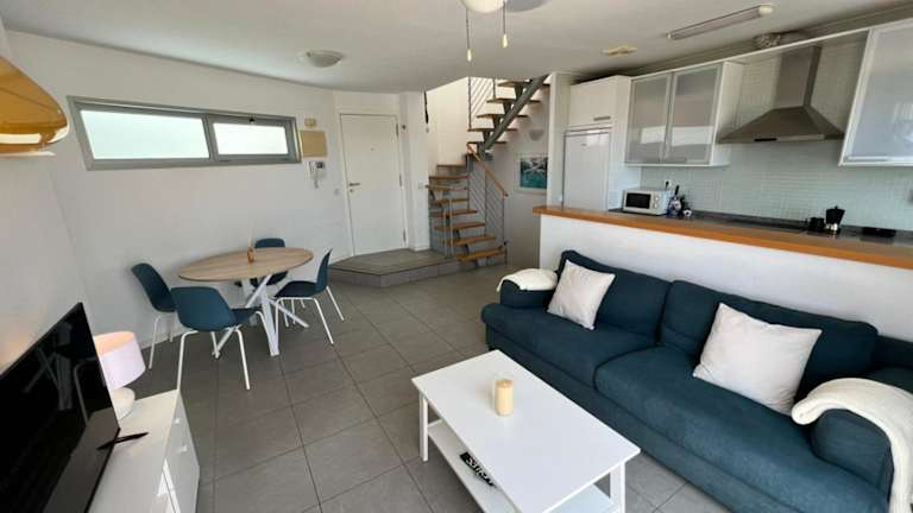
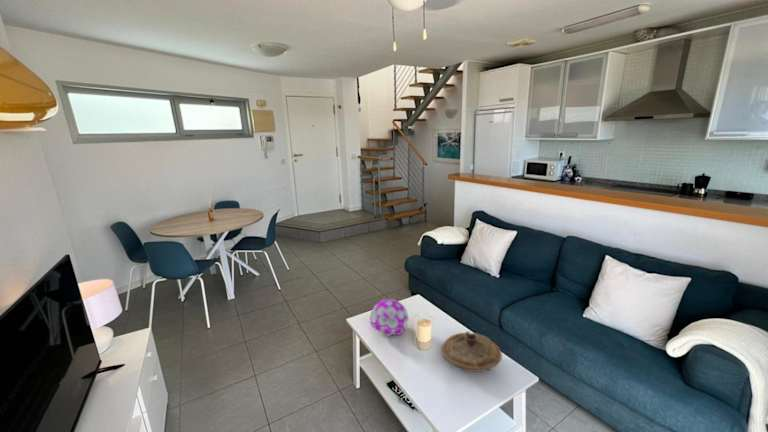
+ decorative bowl (471, 347)
+ decorative ball (389, 316)
